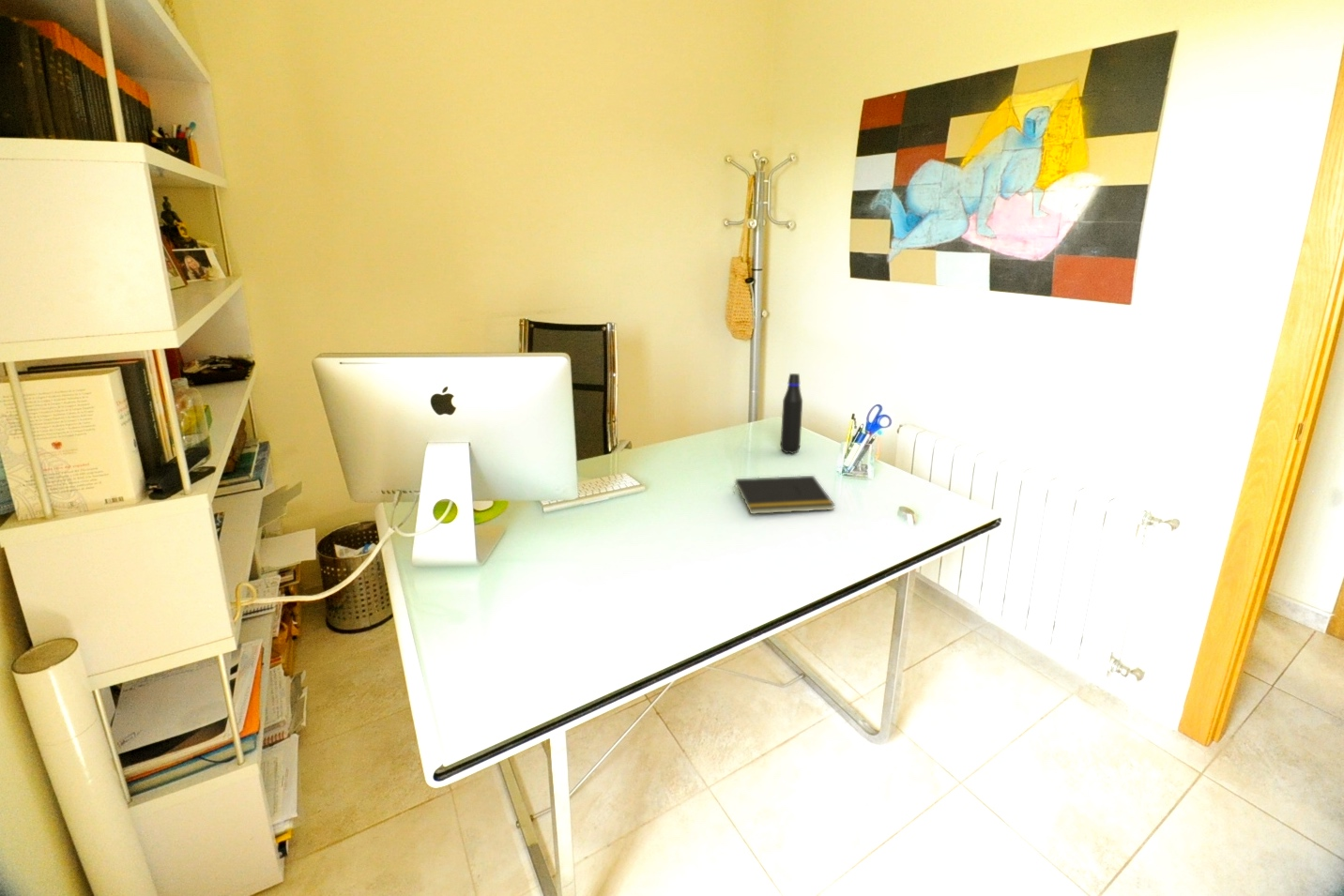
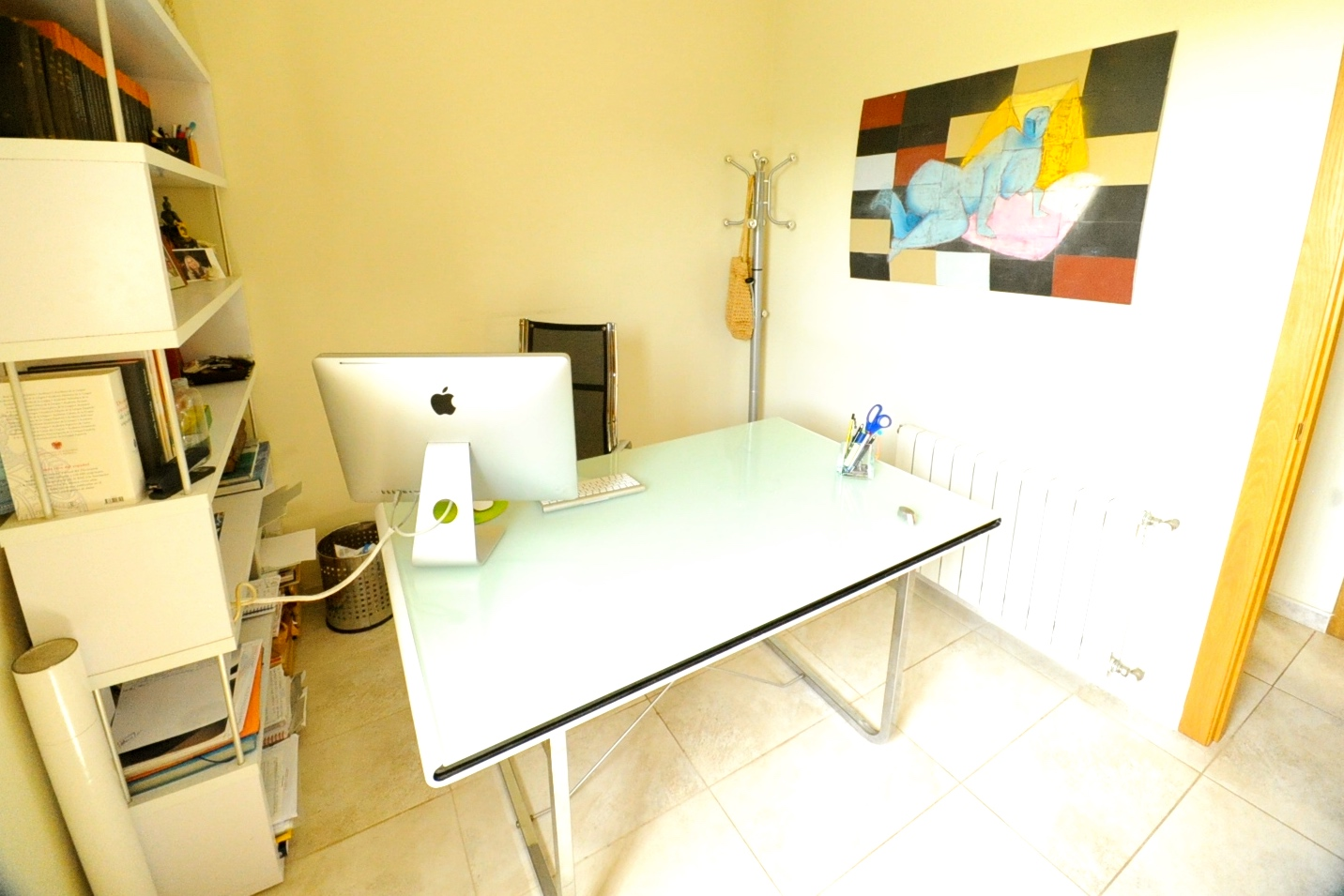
- notepad (783, 494)
- water bottle (791, 414)
